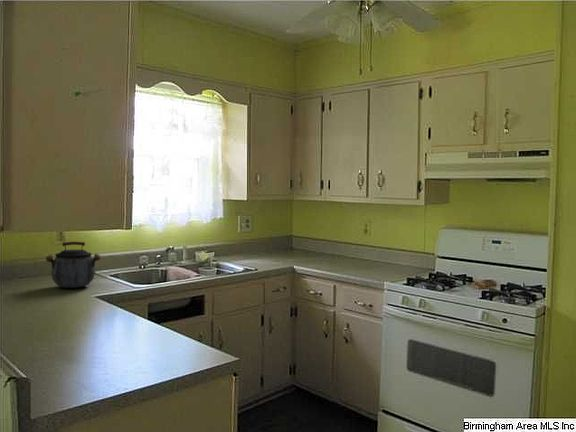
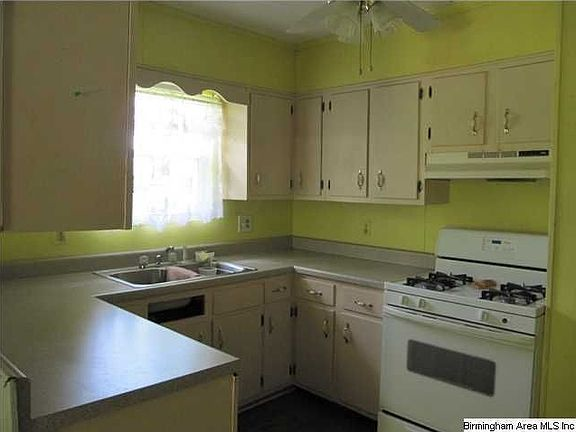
- kettle (73, 264)
